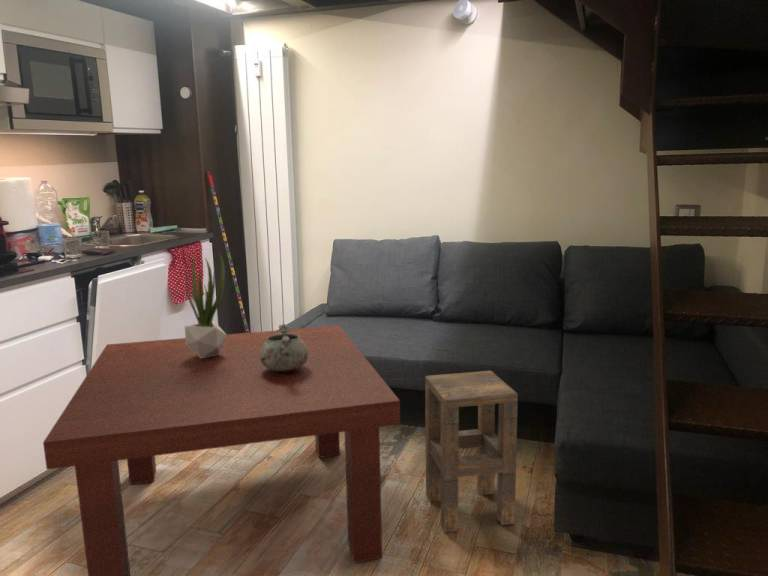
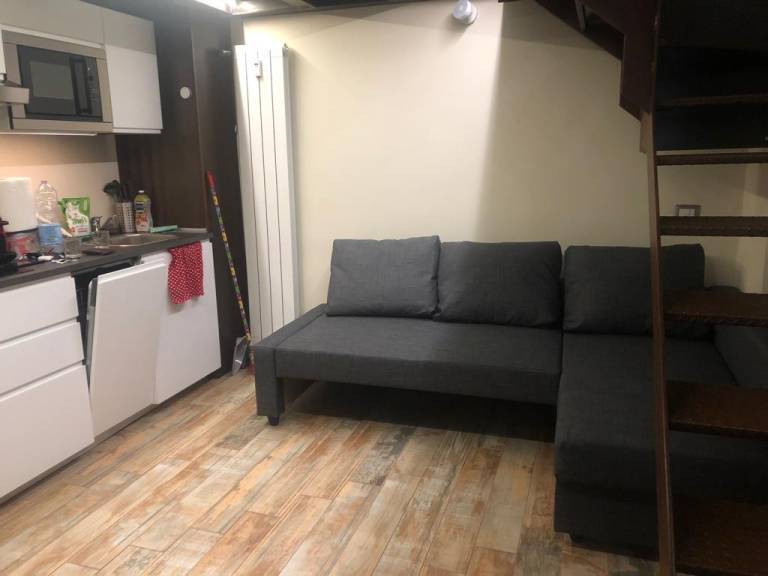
- potted plant (207, 305)
- decorative bowl (283, 348)
- side table (468, 447)
- coffee table (235, 441)
